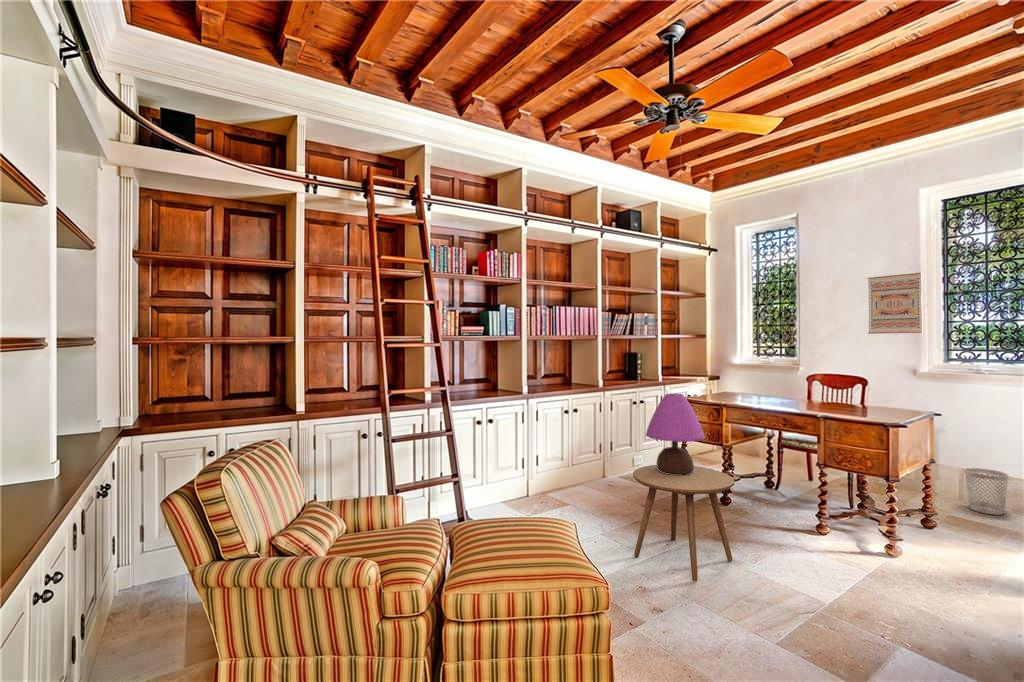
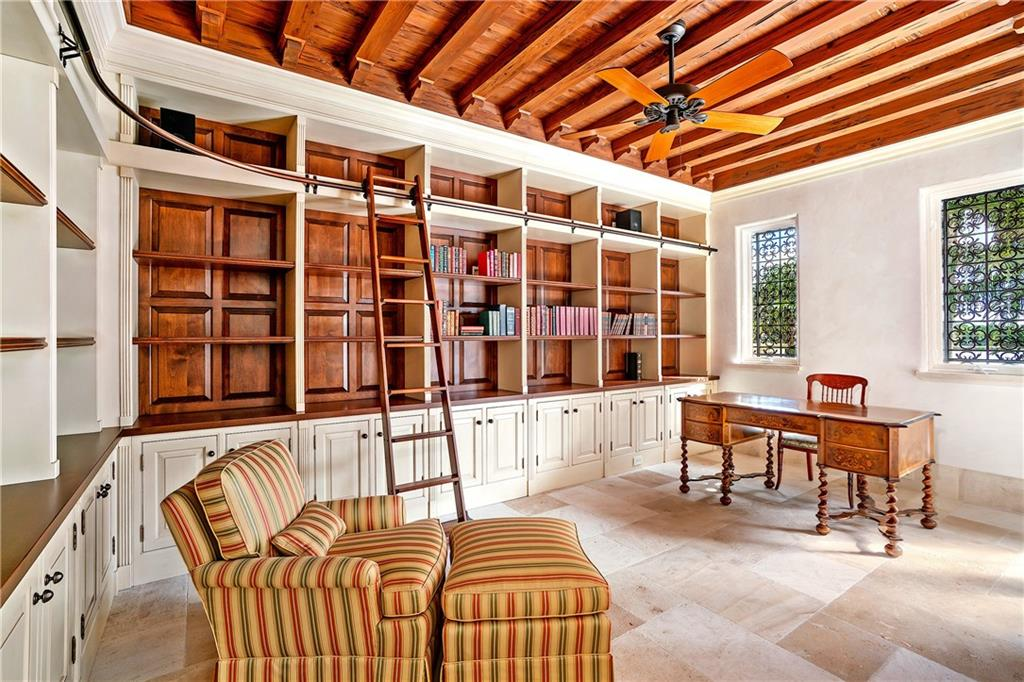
- wastebasket (986, 490)
- table lamp (674, 432)
- wall art (894, 304)
- side table (687, 517)
